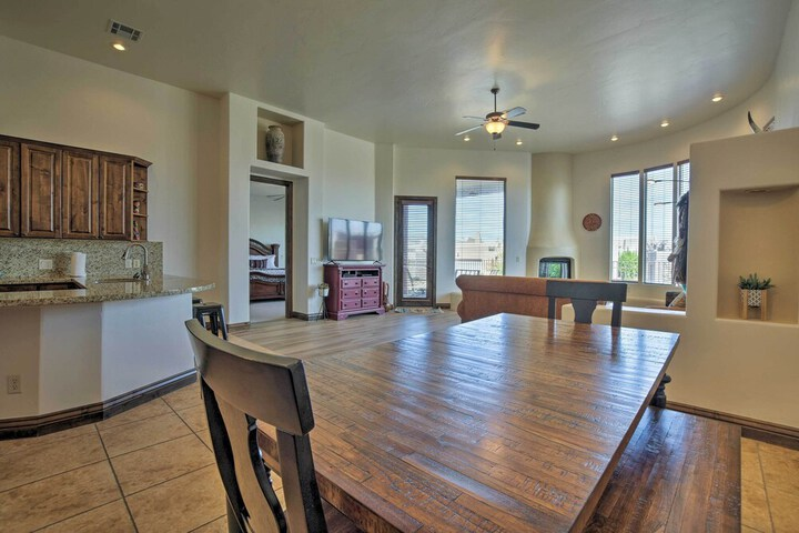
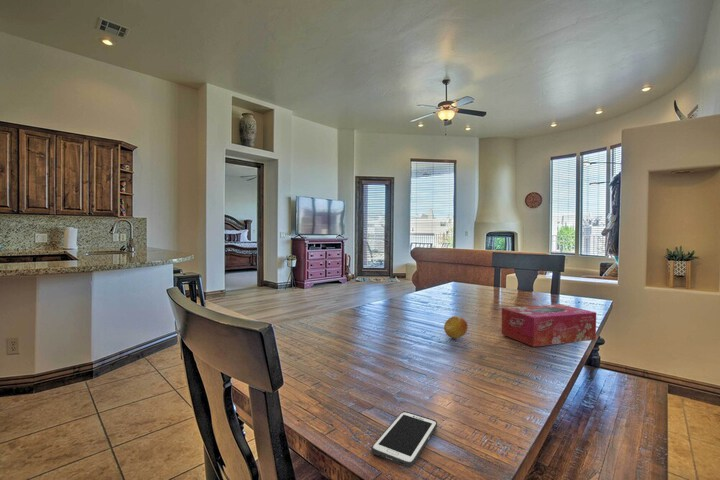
+ tissue box (547, 323)
+ fruit (455, 327)
+ cell phone (406, 436)
